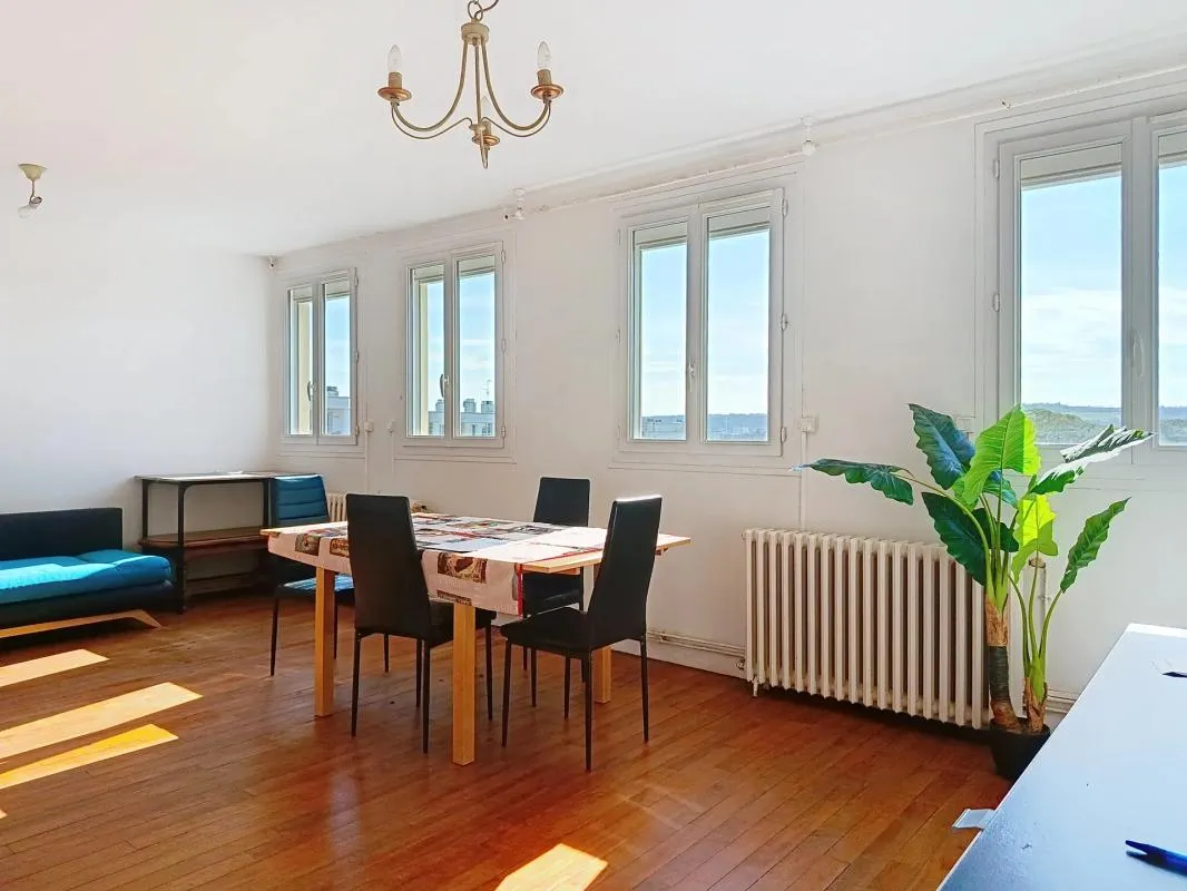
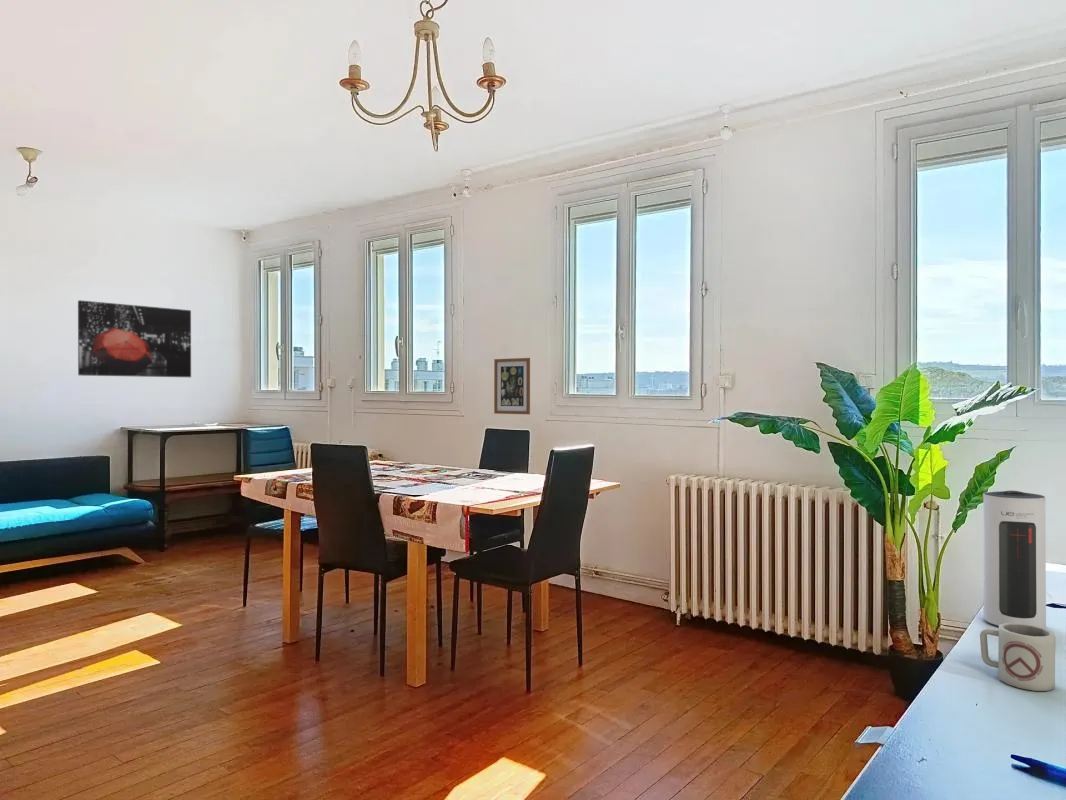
+ speaker (1014, 557)
+ cup (1016, 653)
+ wall art (511, 386)
+ wall art (137, 341)
